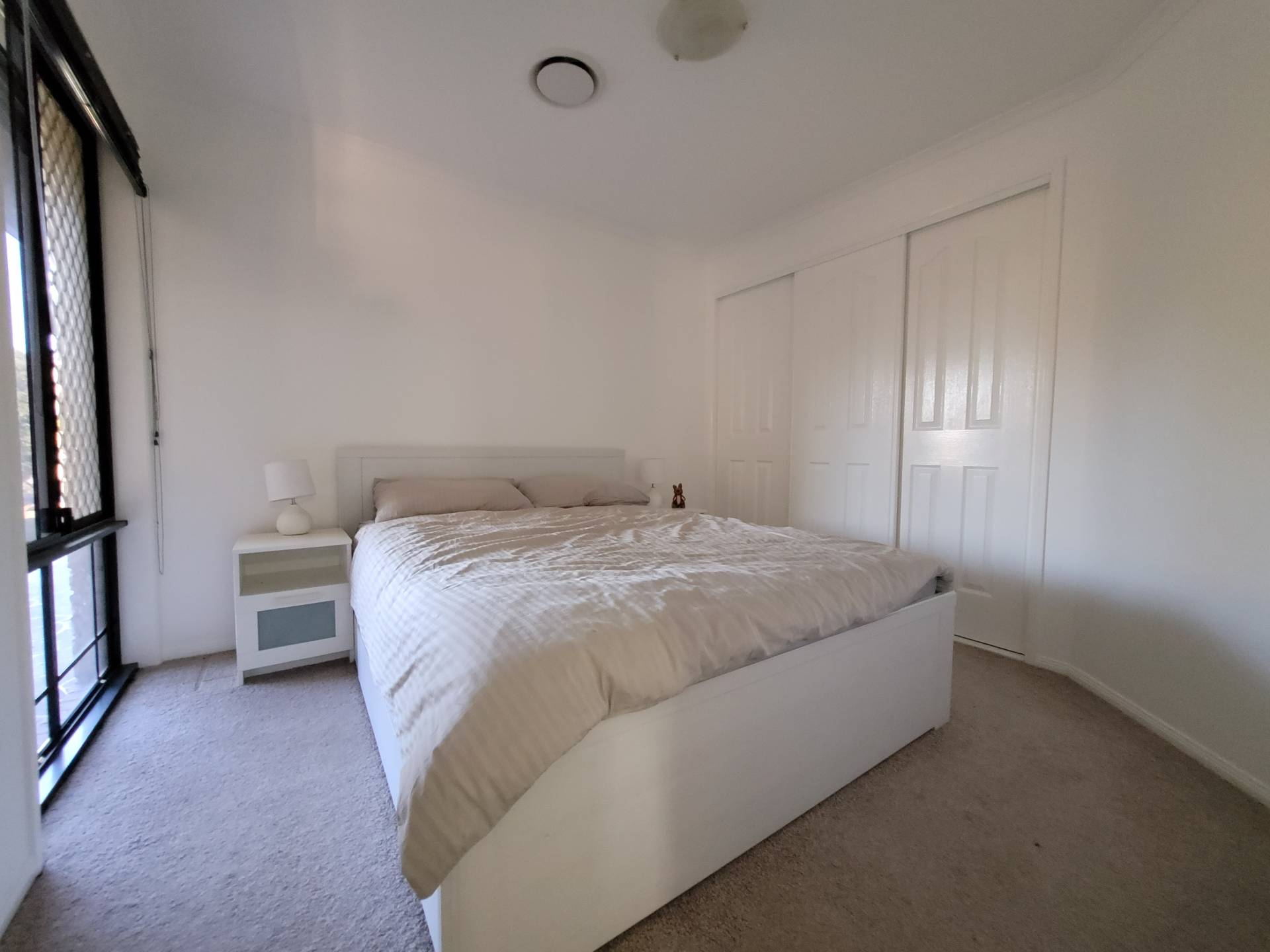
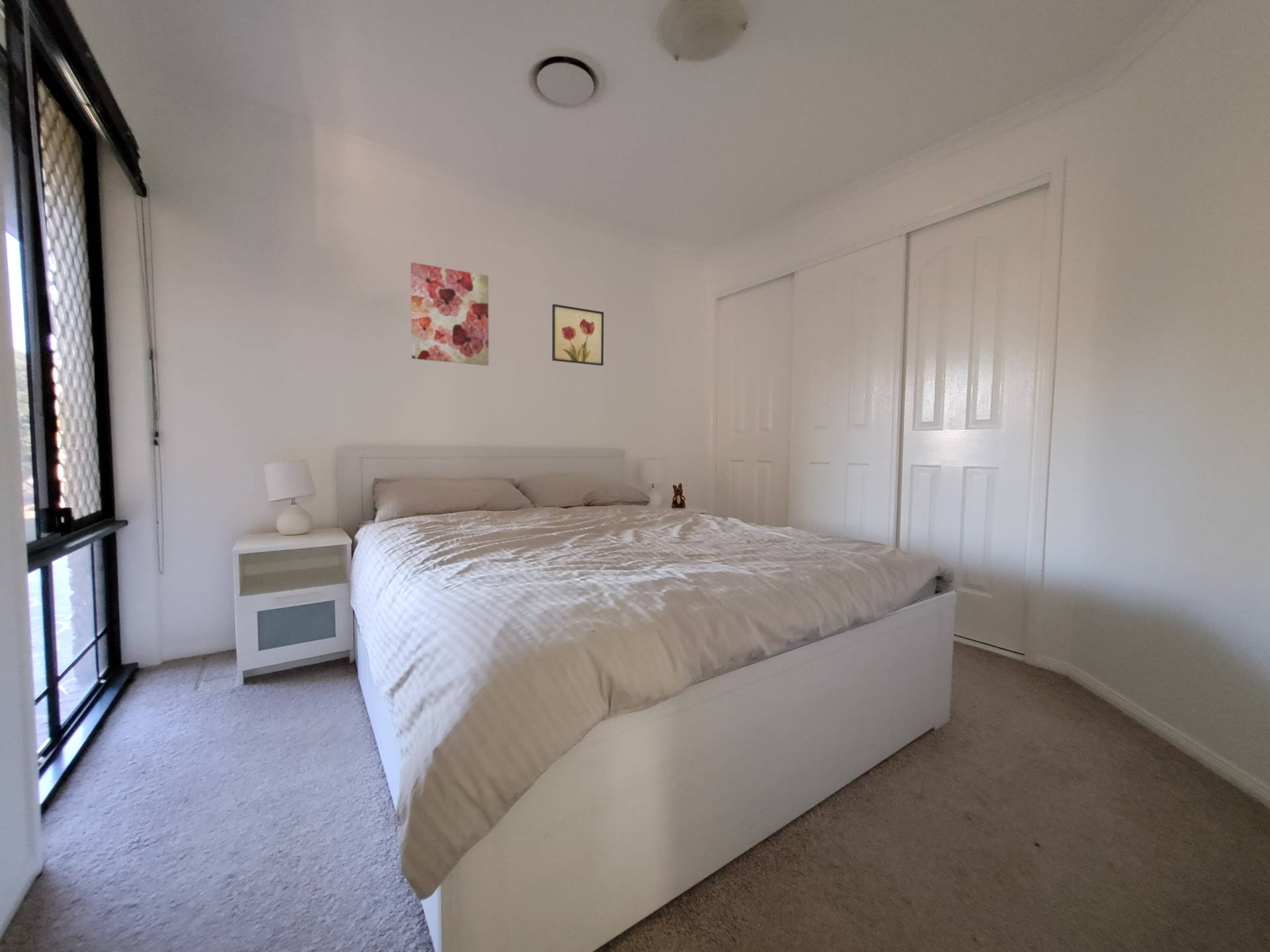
+ wall art (450, 316)
+ wall art (577, 336)
